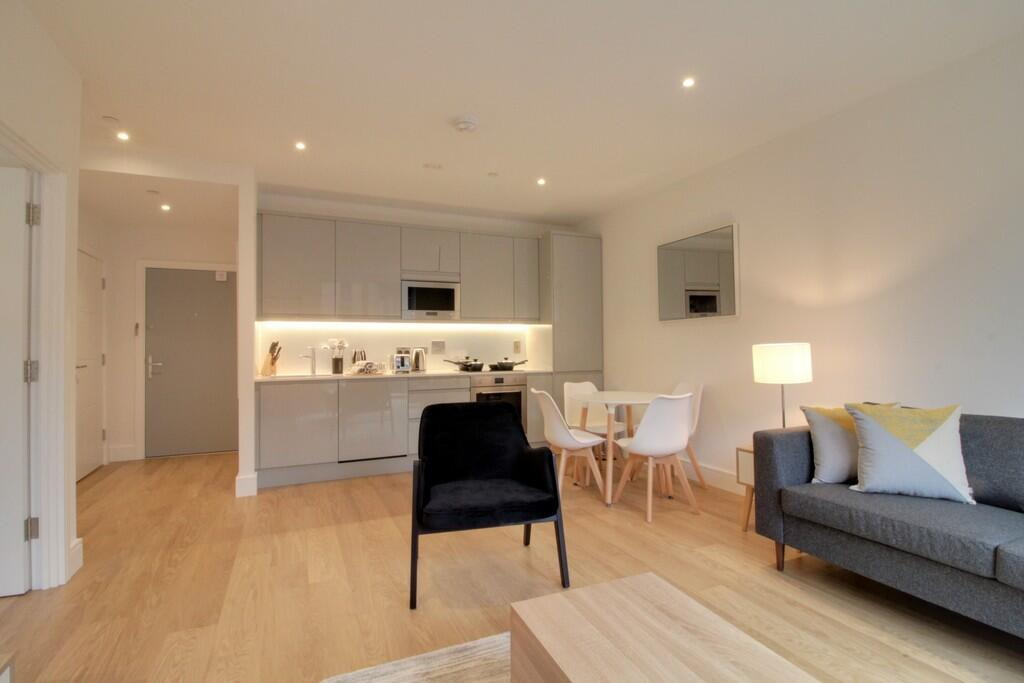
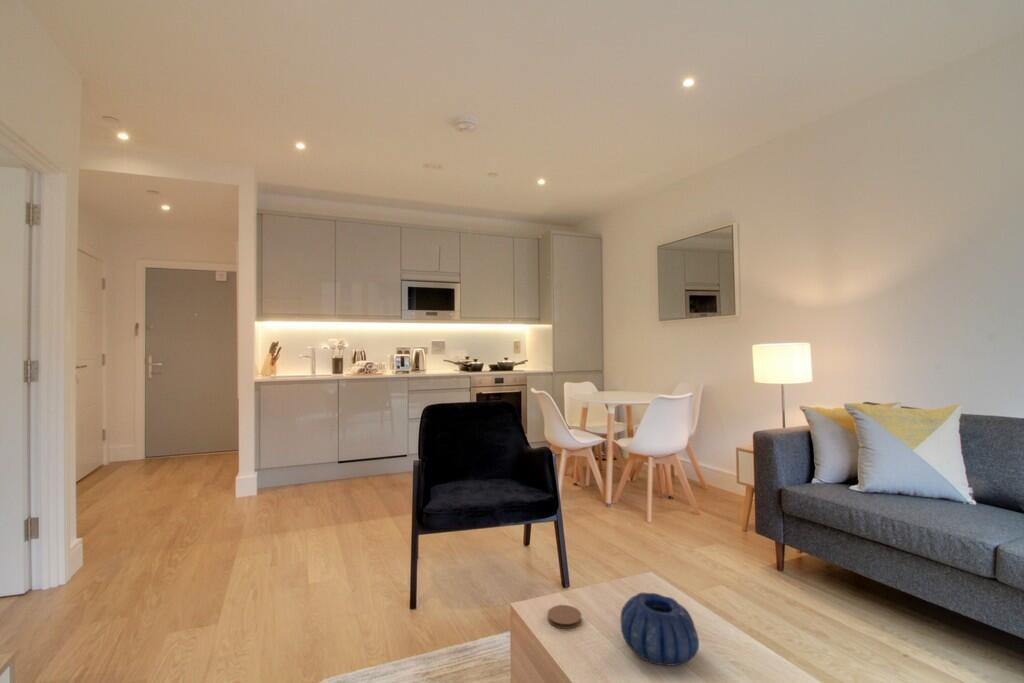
+ decorative bowl (658, 626)
+ coaster (564, 616)
